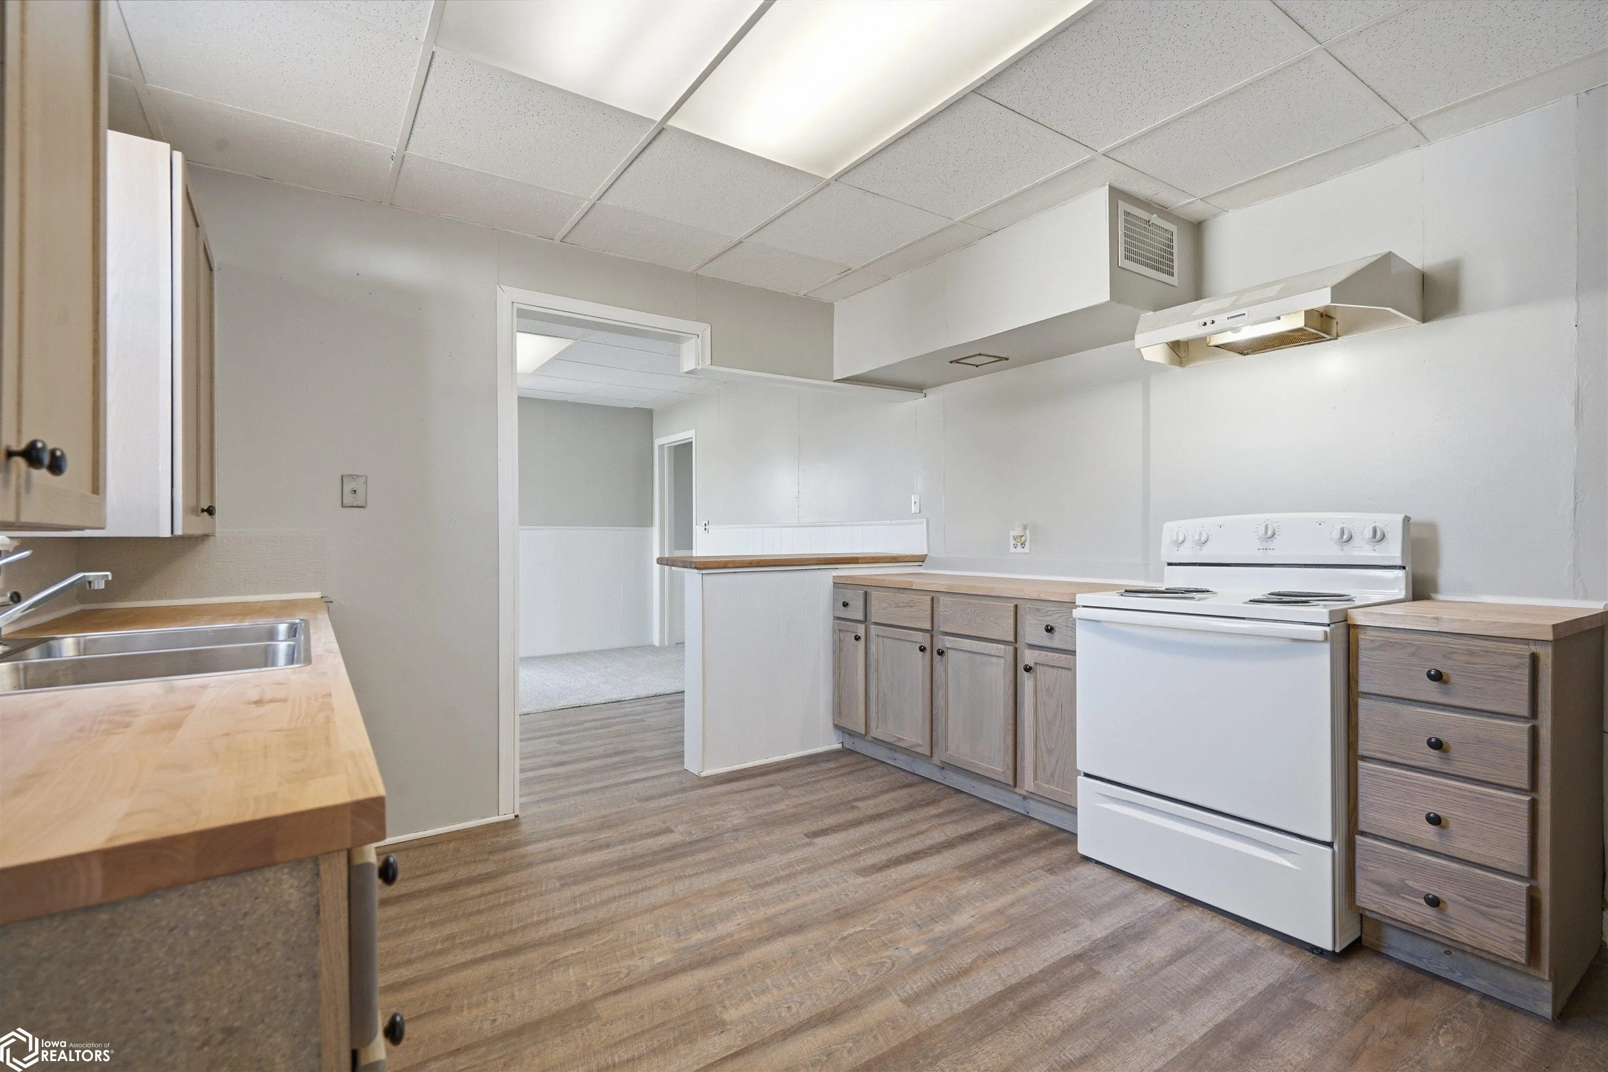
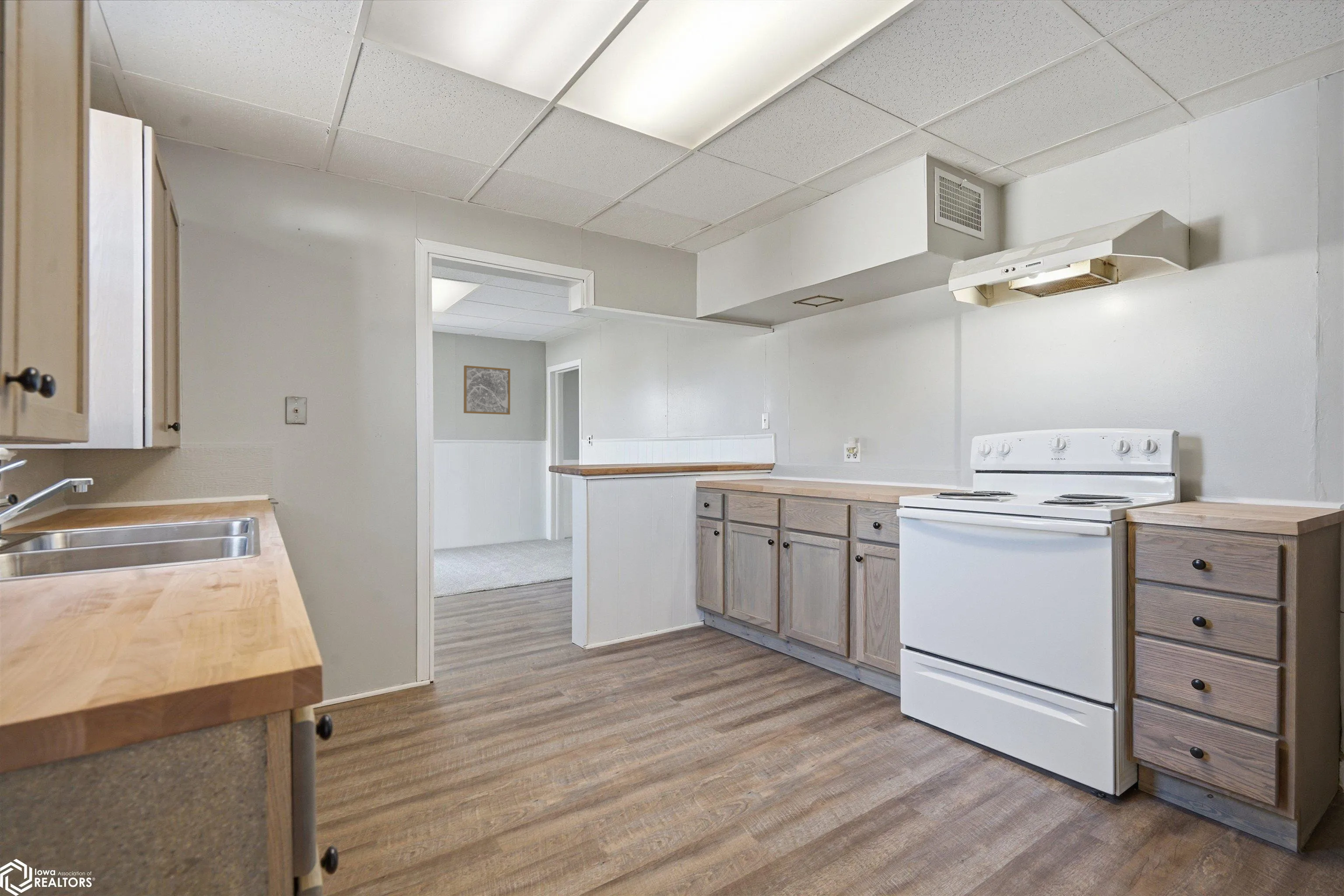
+ wall art (487, 390)
